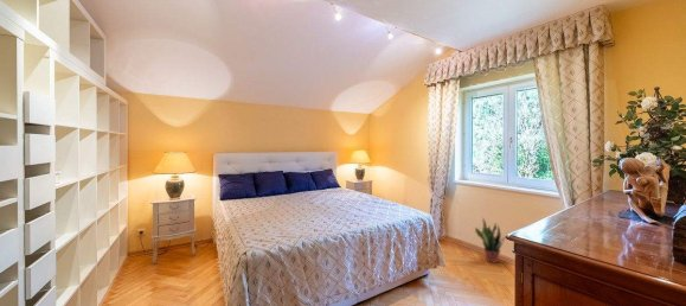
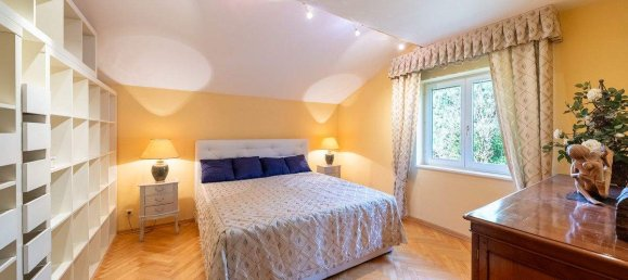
- potted plant (491, 240)
